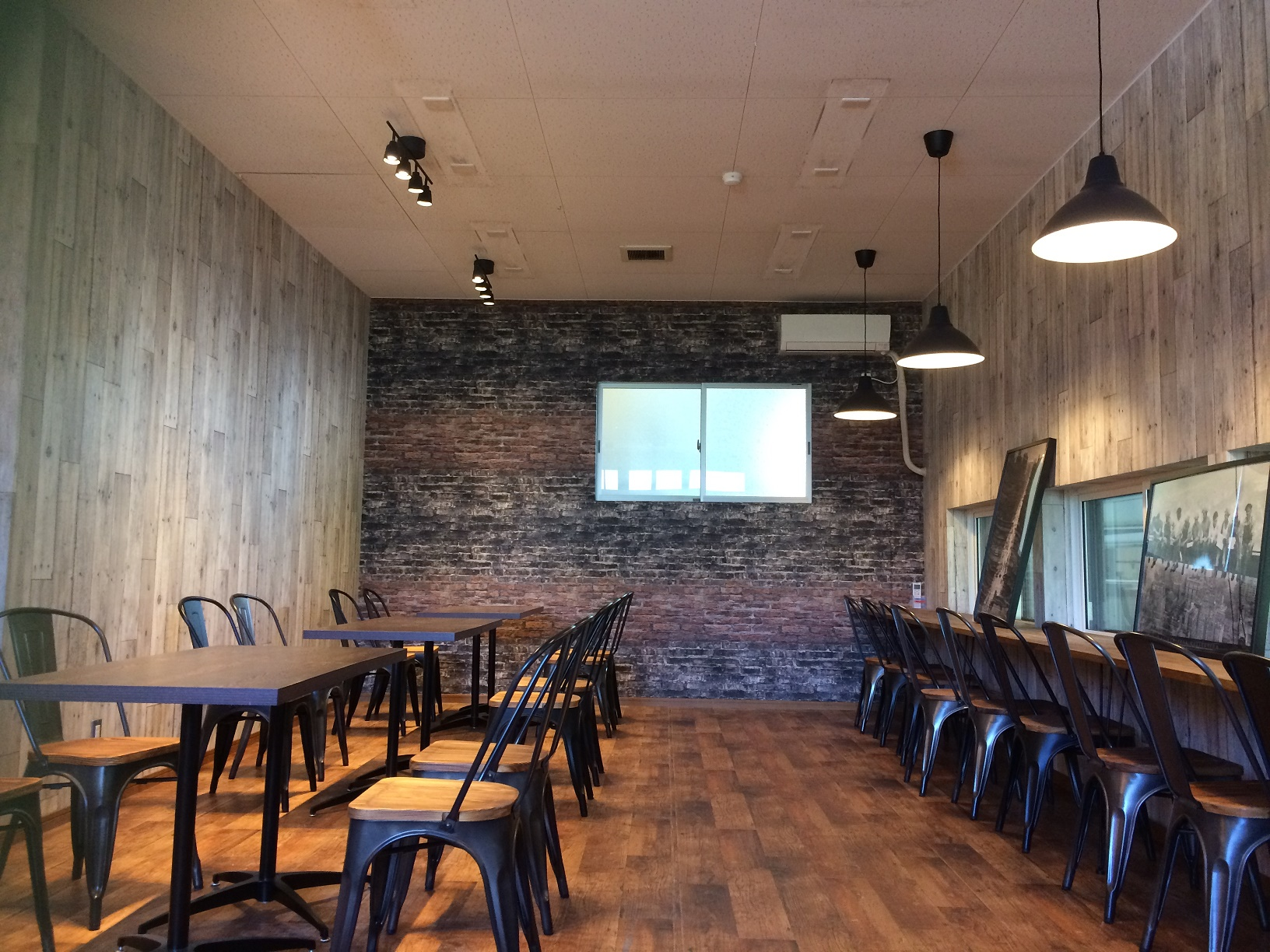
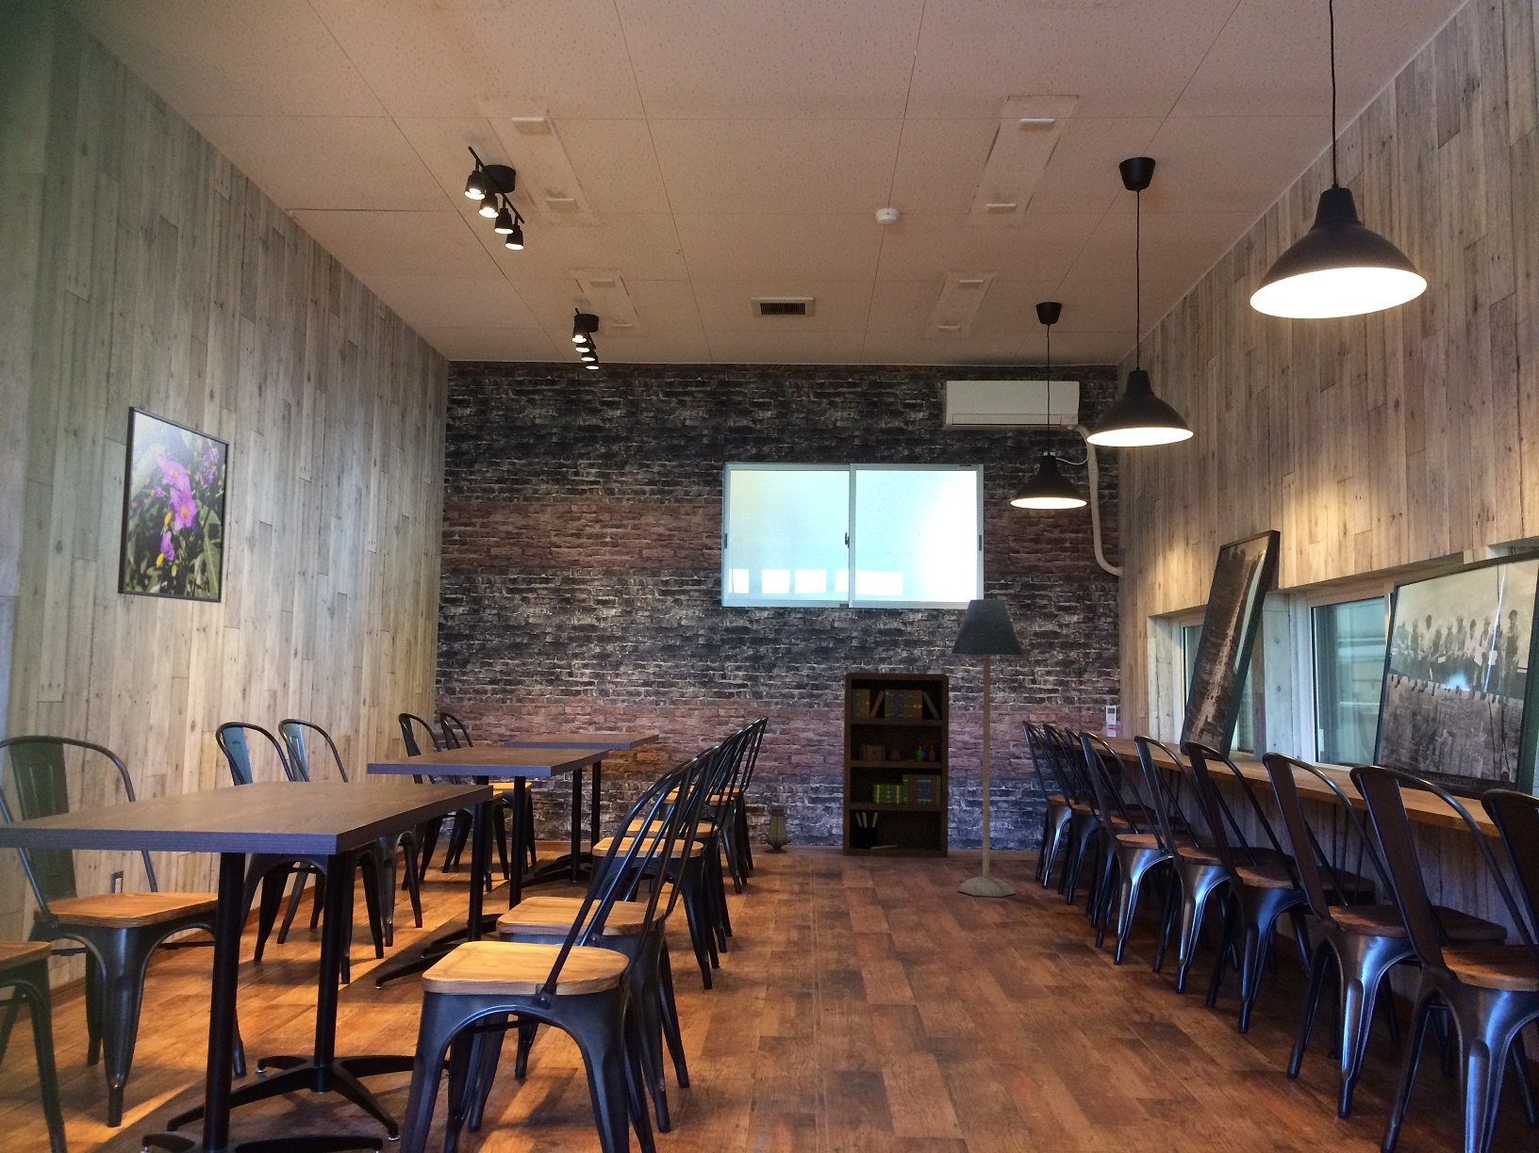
+ floor lamp (986, 744)
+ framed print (177, 511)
+ bookcase (894, 763)
+ lantern (777, 828)
